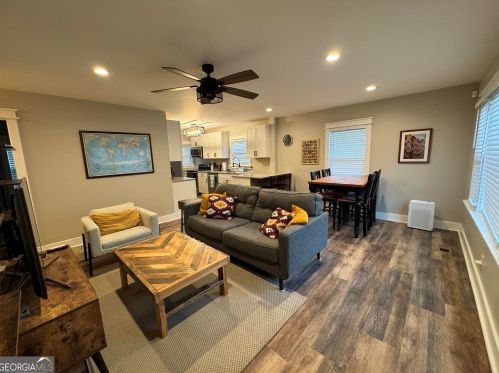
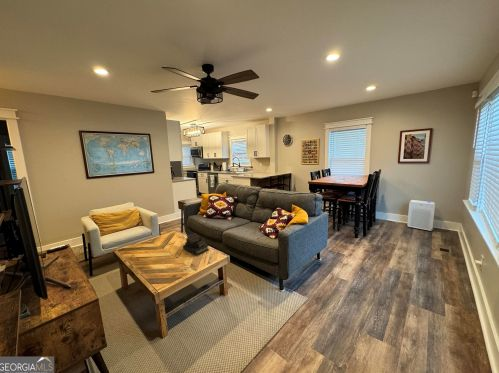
+ diary (195, 242)
